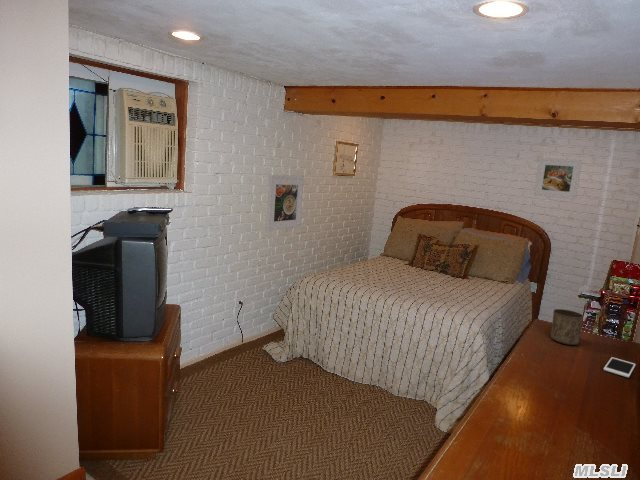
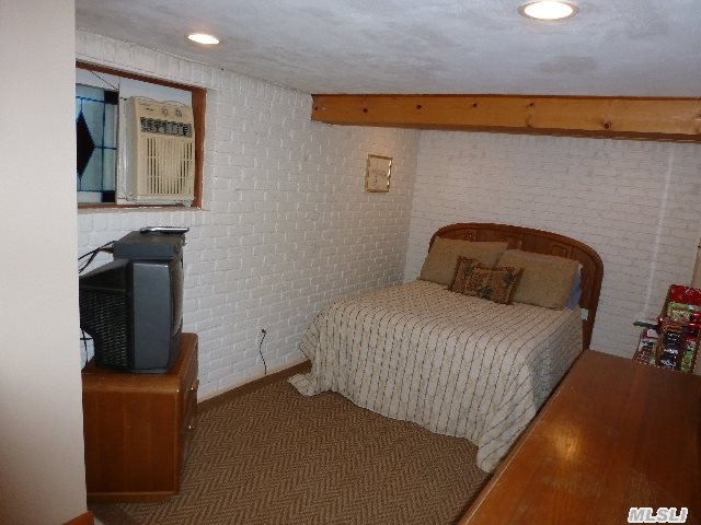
- cell phone (619, 366)
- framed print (285, 202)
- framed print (557, 178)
- cup (565, 326)
